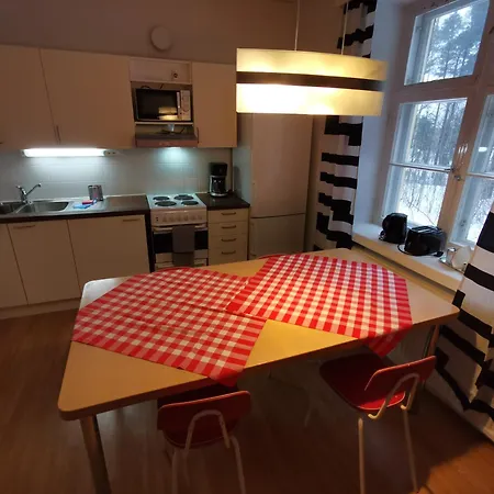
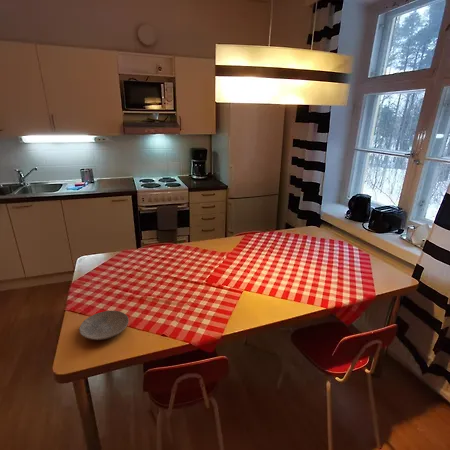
+ plate (104, 326)
